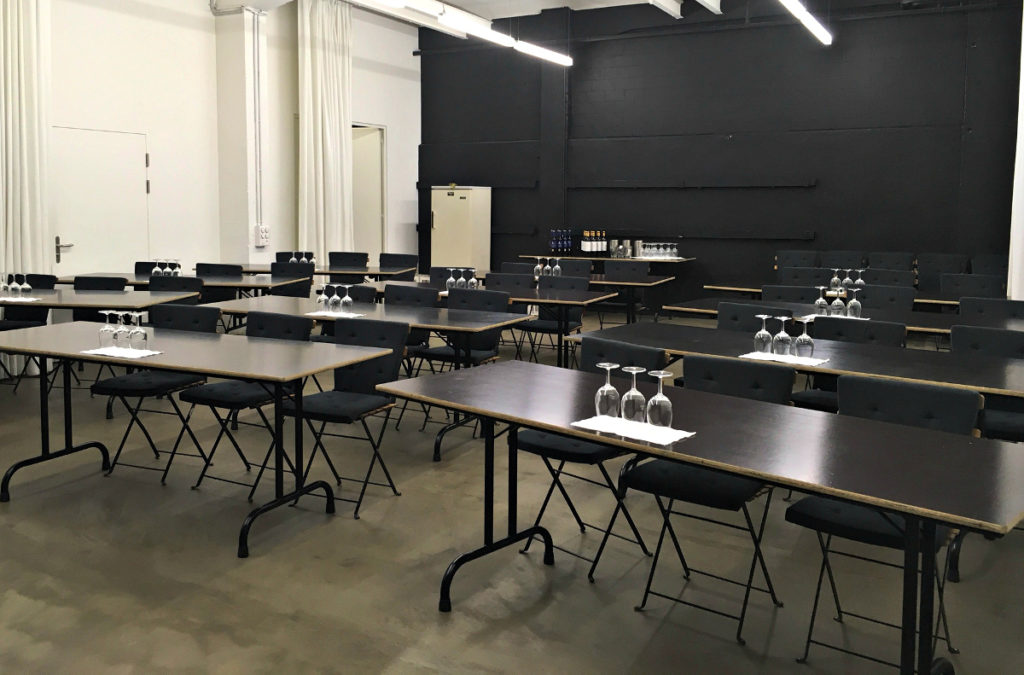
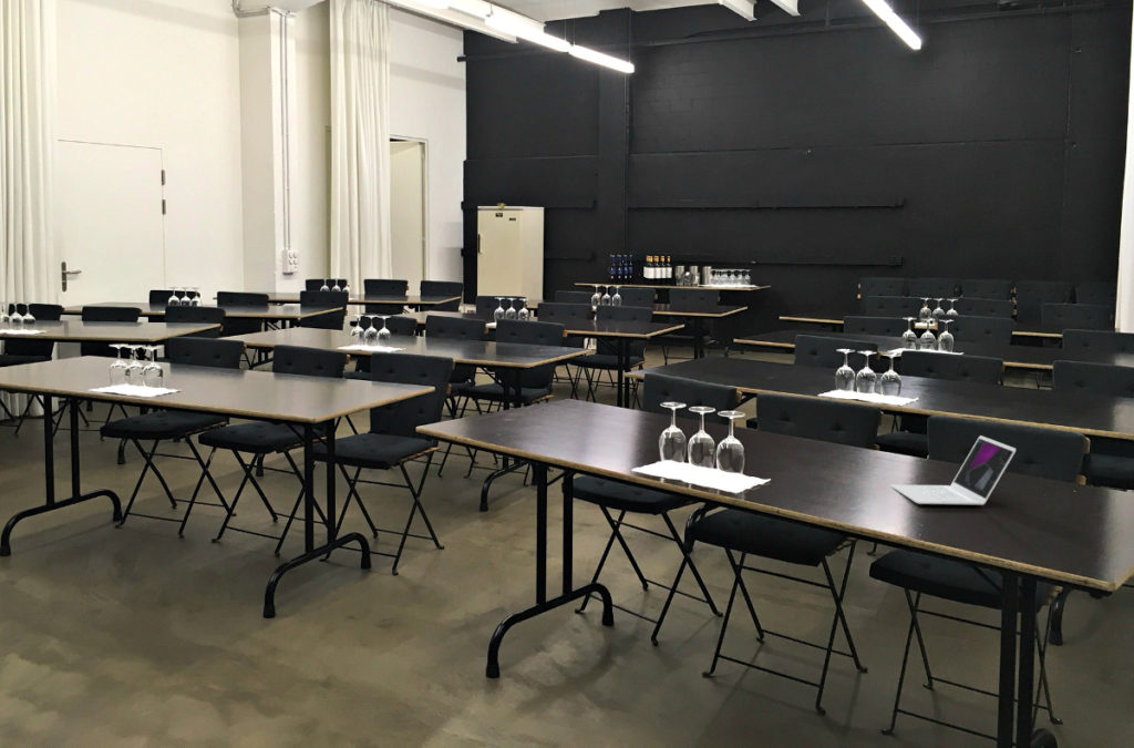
+ laptop (959, 470)
